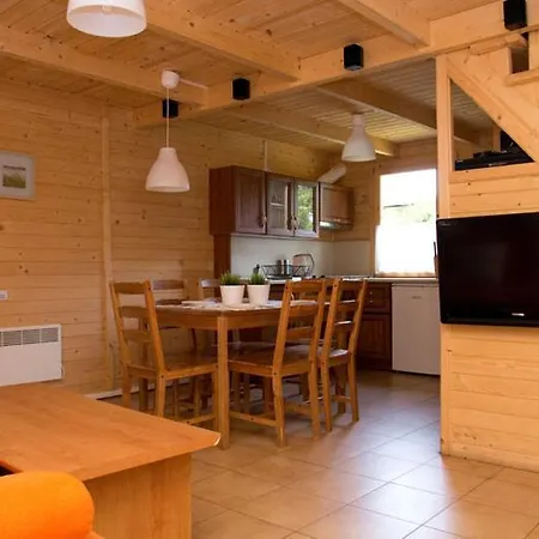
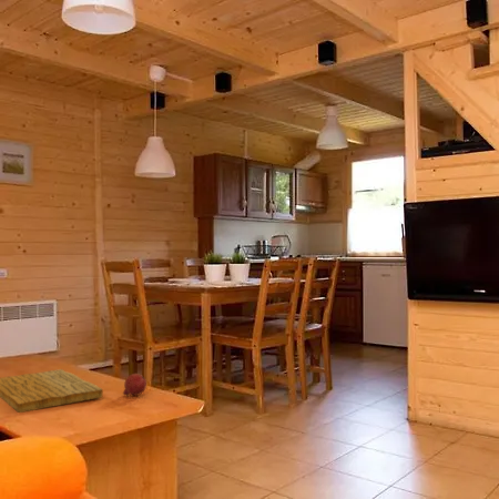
+ cutting board (42, 386)
+ fruit (134, 384)
